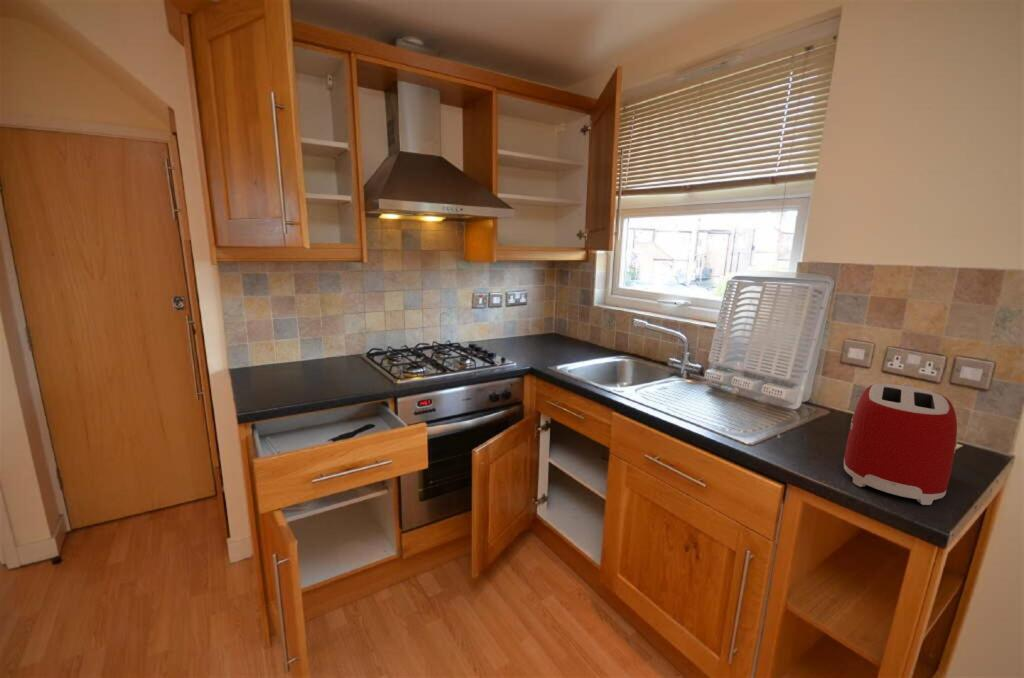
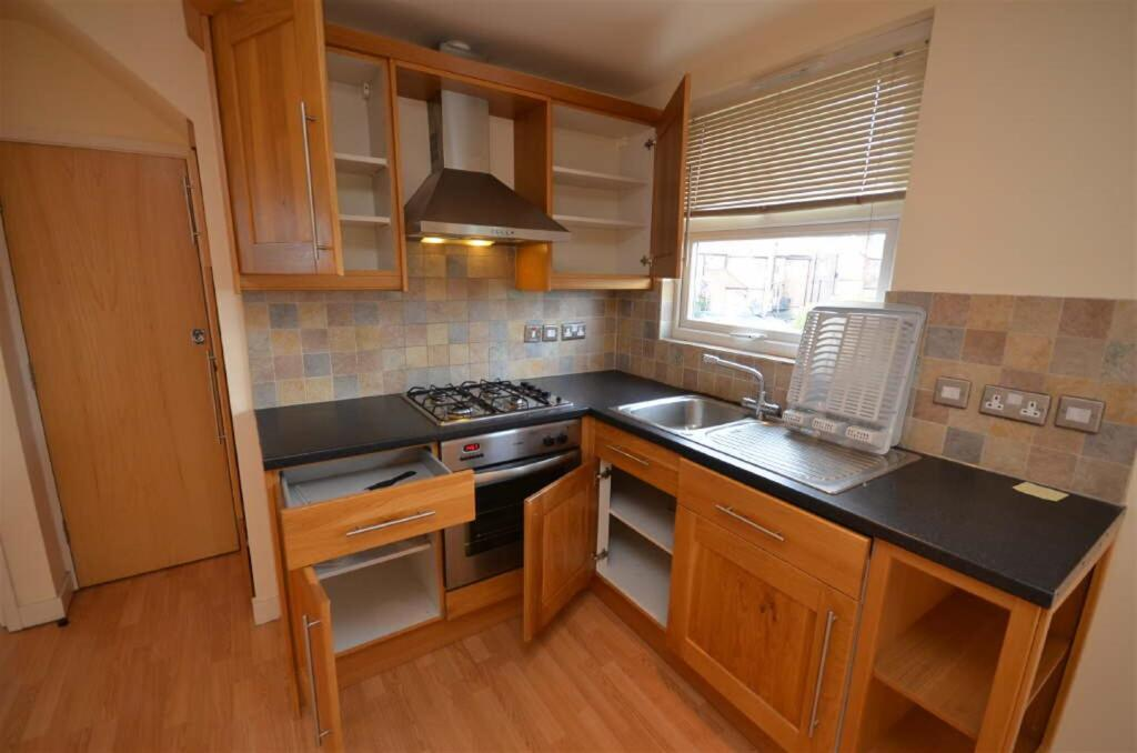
- toaster (899, 435)
